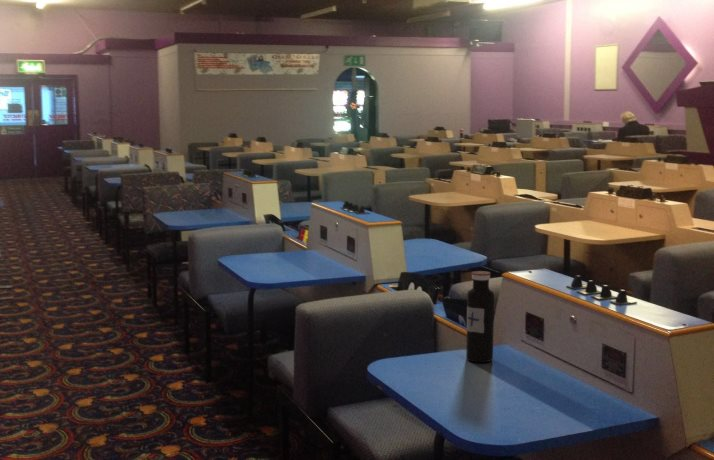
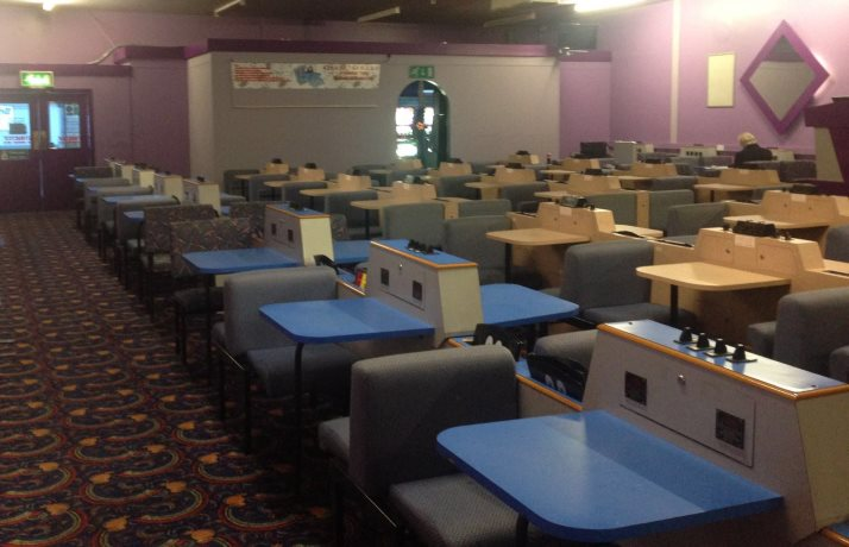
- water bottle (480, 316)
